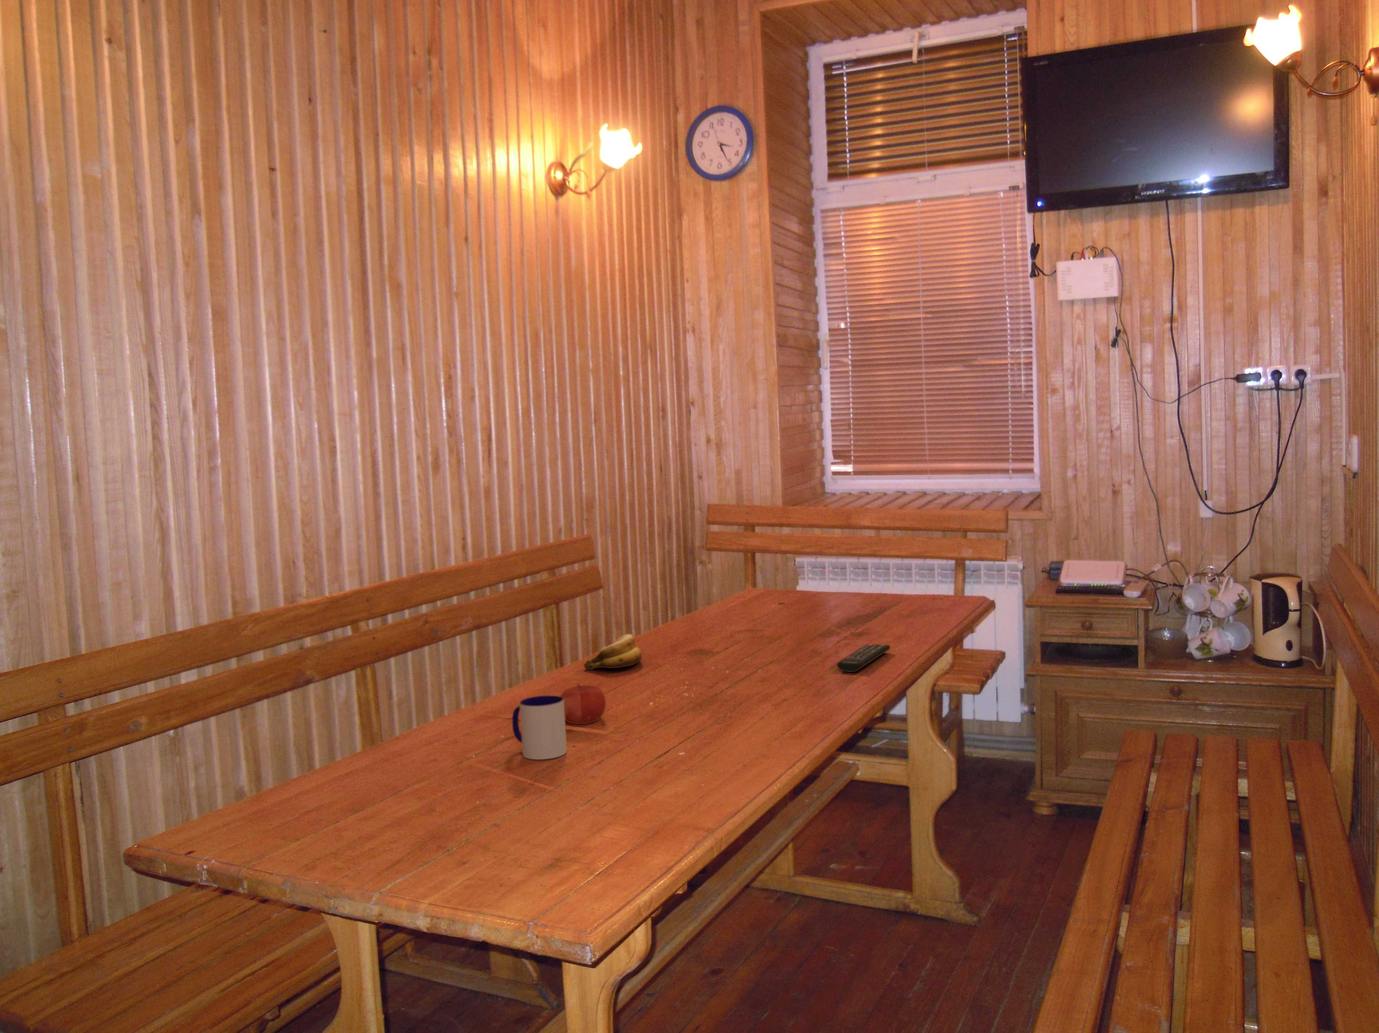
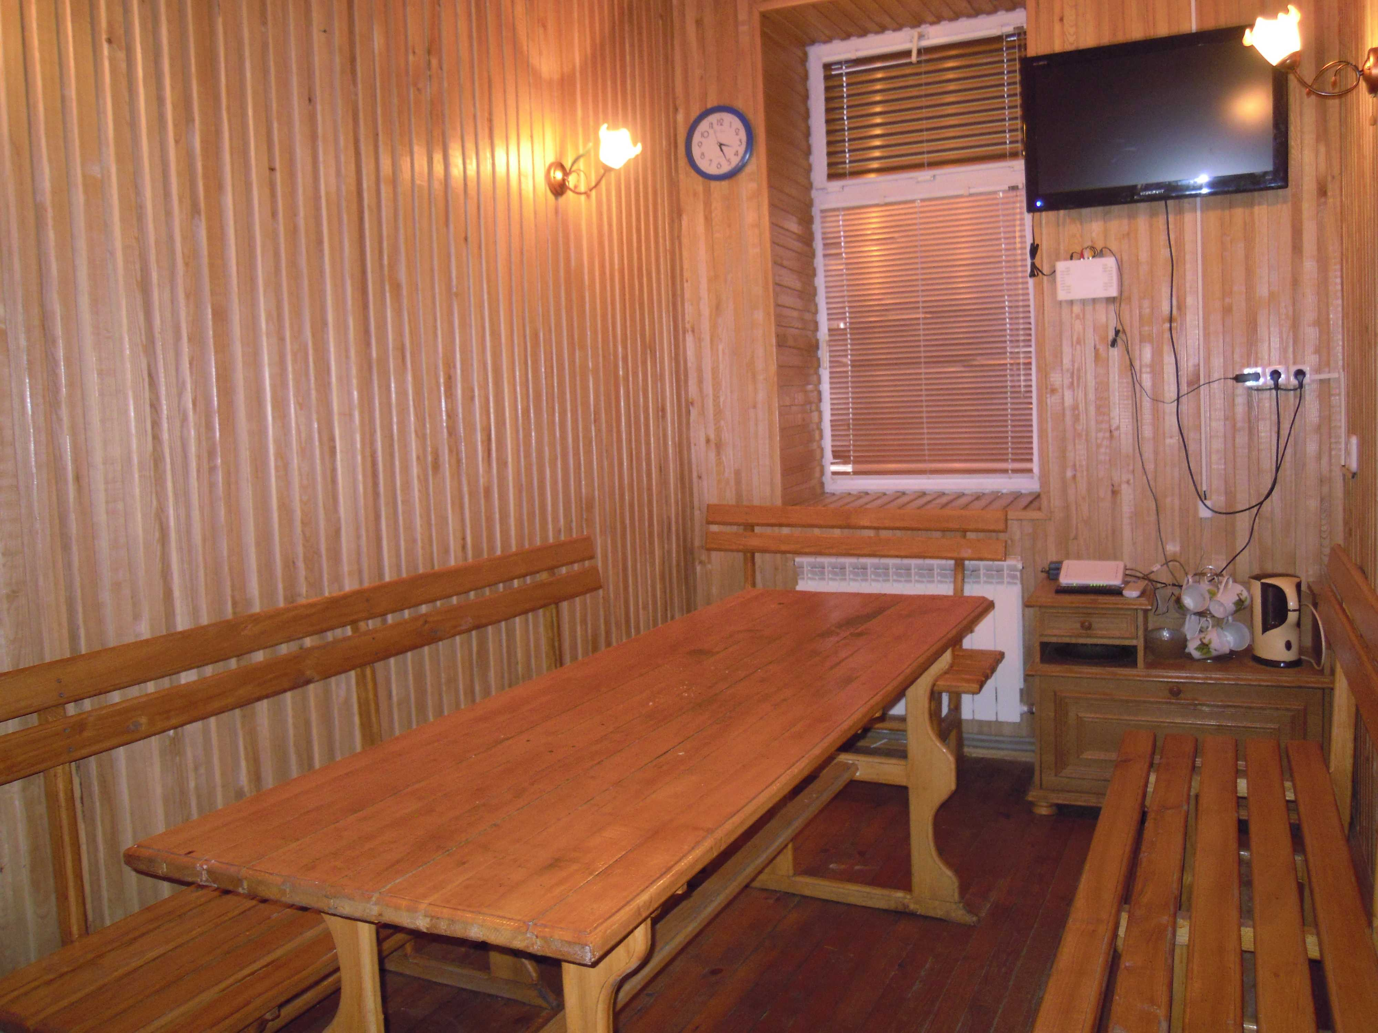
- banana (608, 650)
- mug (536, 726)
- fruit (582, 702)
- remote control (864, 656)
